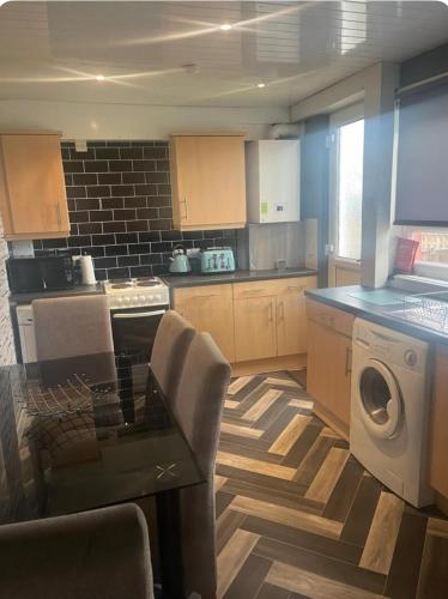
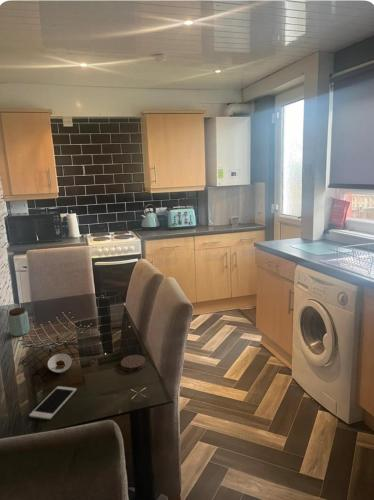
+ cell phone (54, 401)
+ coaster (133, 362)
+ saucer (60, 364)
+ peanut butter (18, 321)
